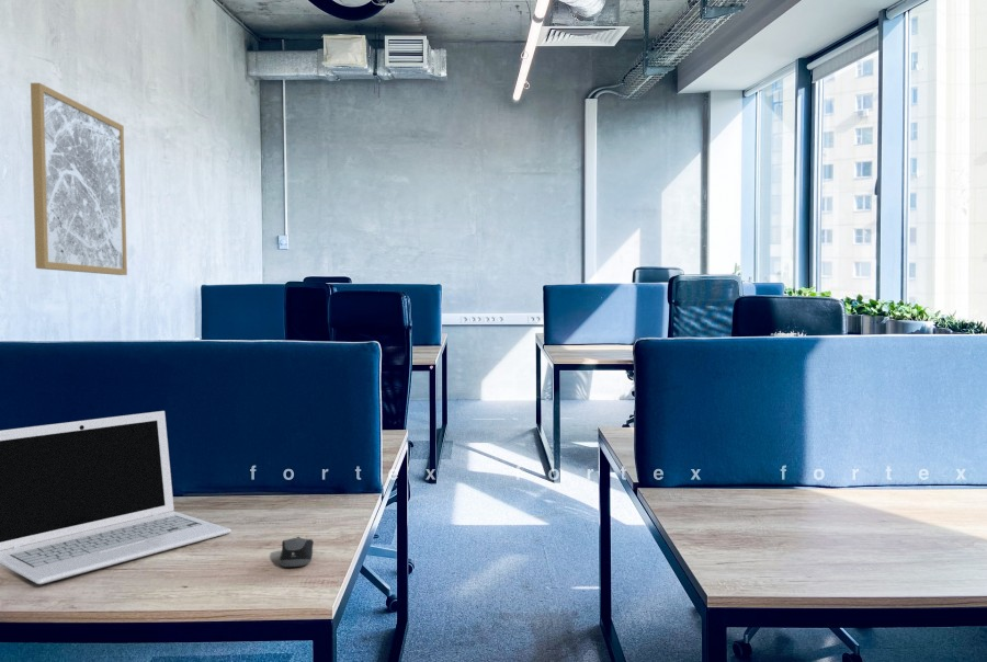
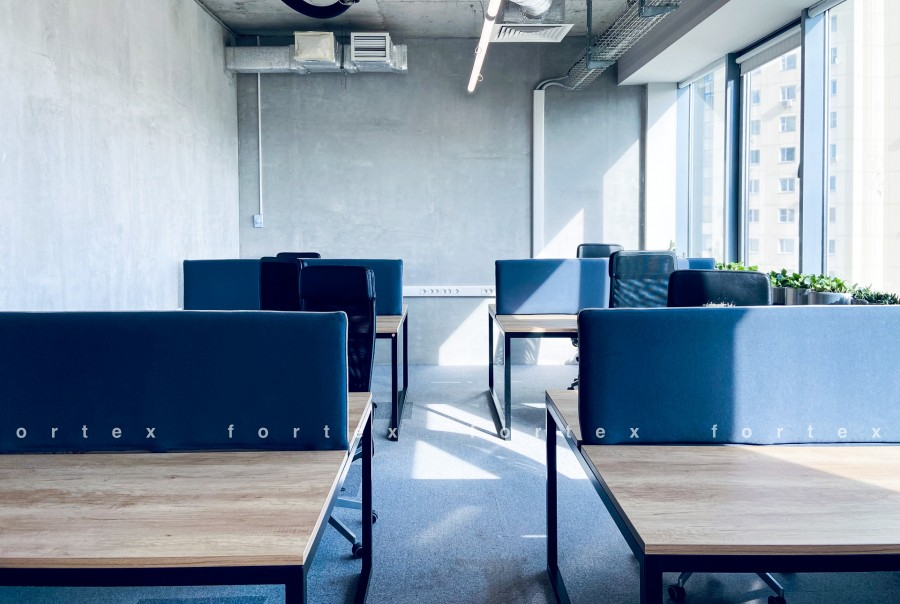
- computer mouse (296, 548)
- wall art (83, 190)
- laptop (111, 484)
